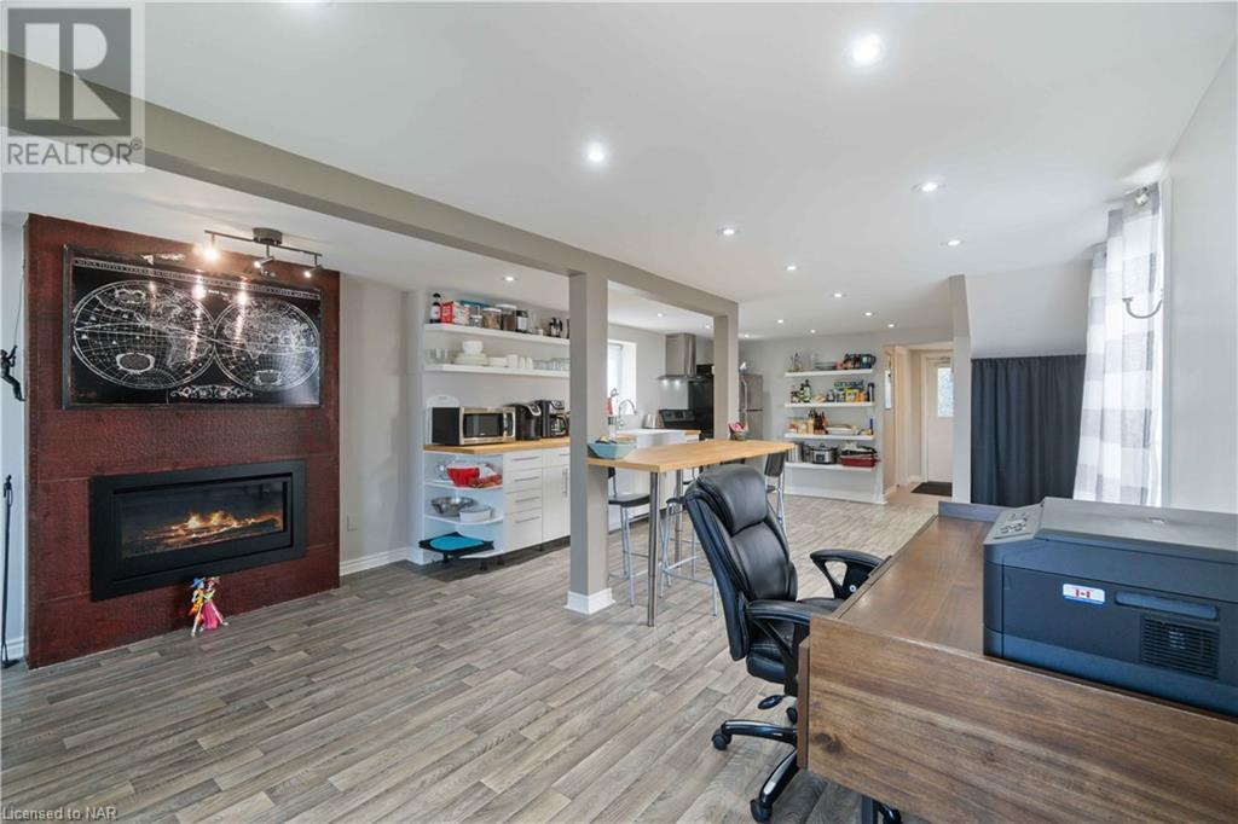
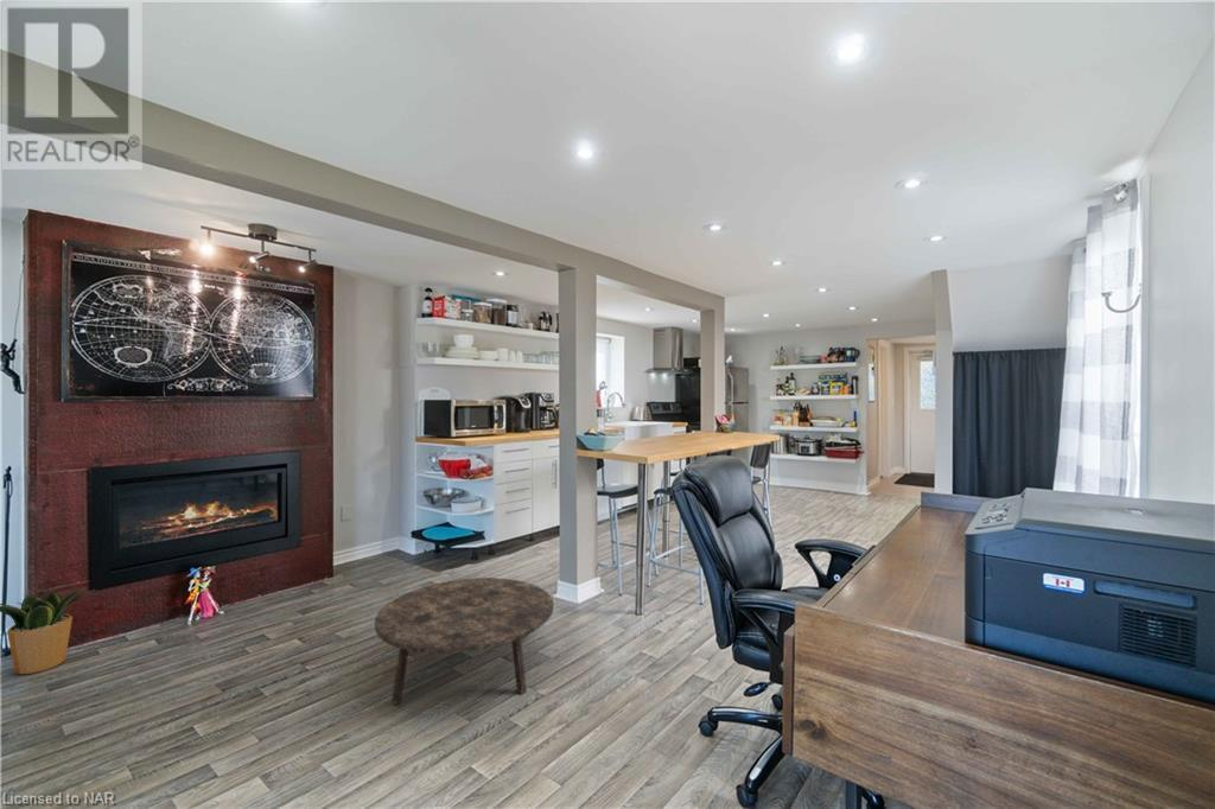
+ potted plant (43, 629)
+ coffee table (467, 636)
